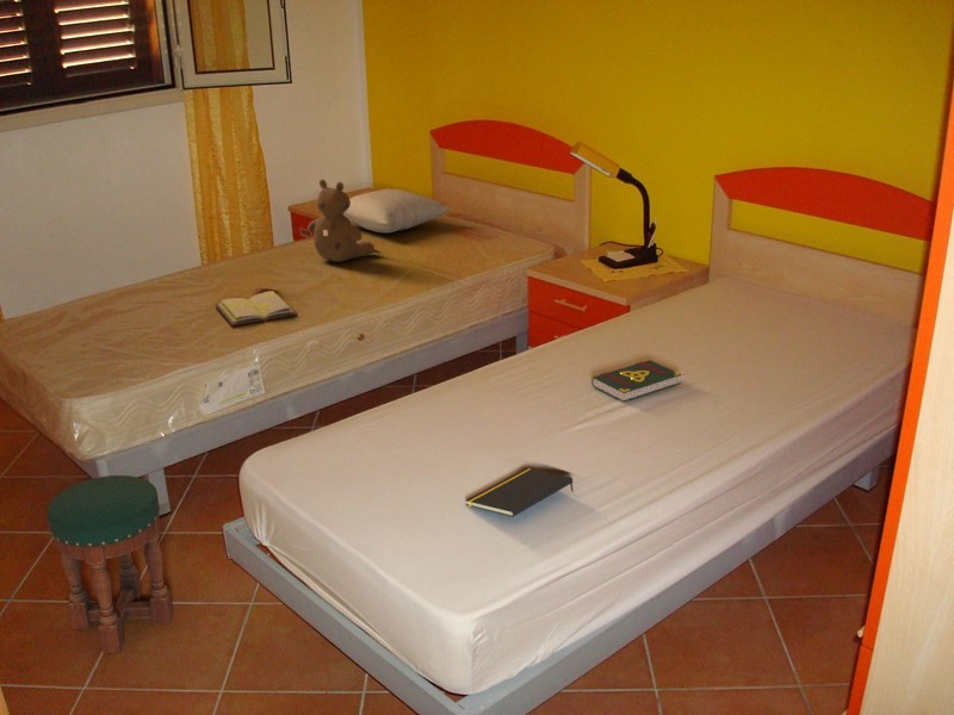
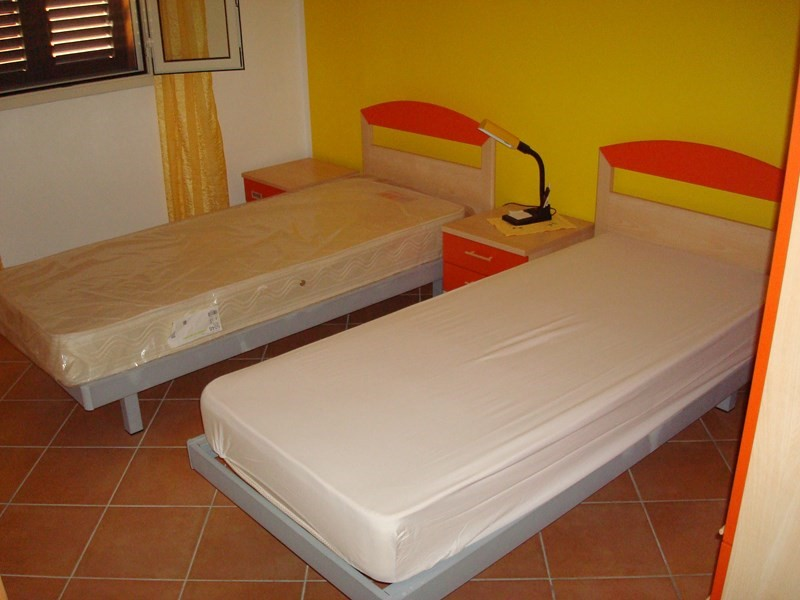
- diary (255, 306)
- stool (112, 557)
- notepad (519, 491)
- book (636, 379)
- pillow (390, 210)
- teddy bear (341, 218)
